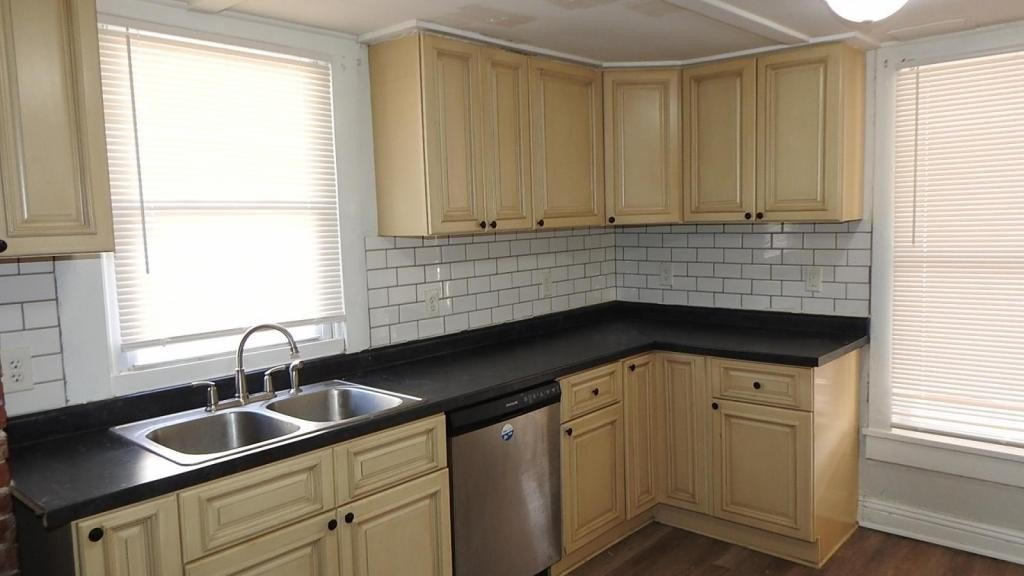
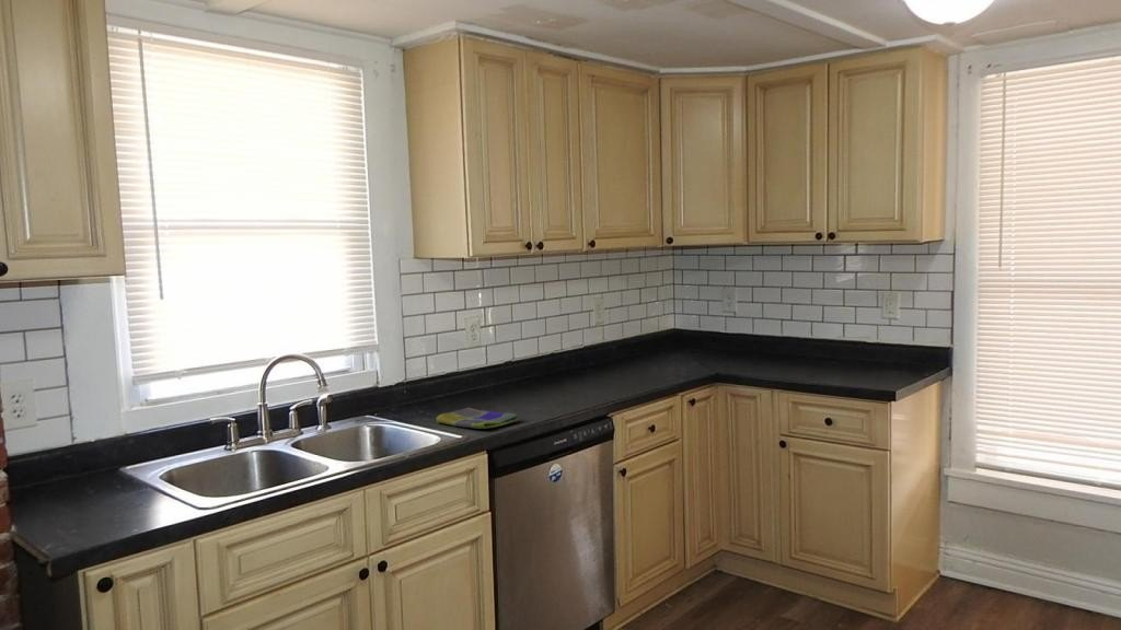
+ dish towel (476, 418)
